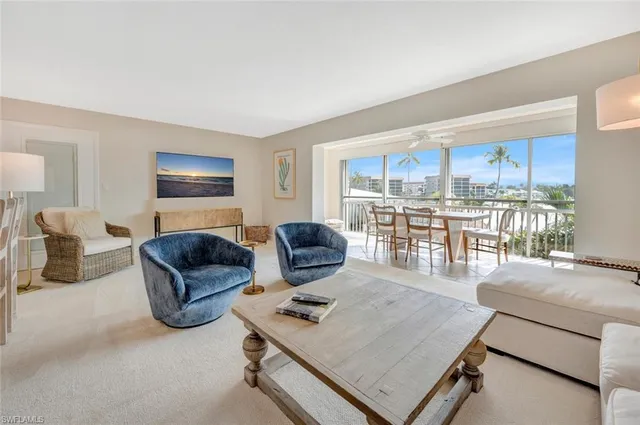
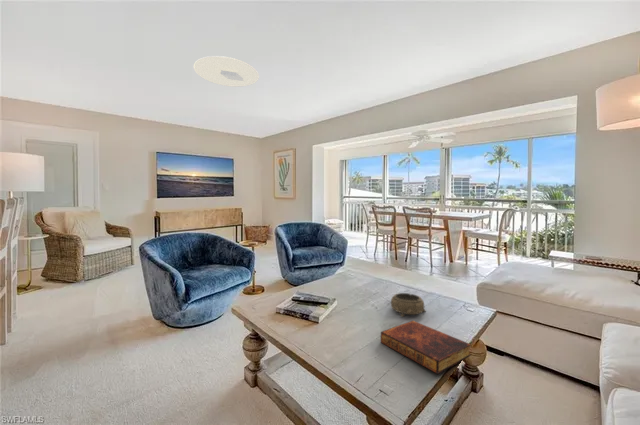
+ ceiling light (227, 70)
+ decorative bowl (408, 303)
+ book (423, 343)
